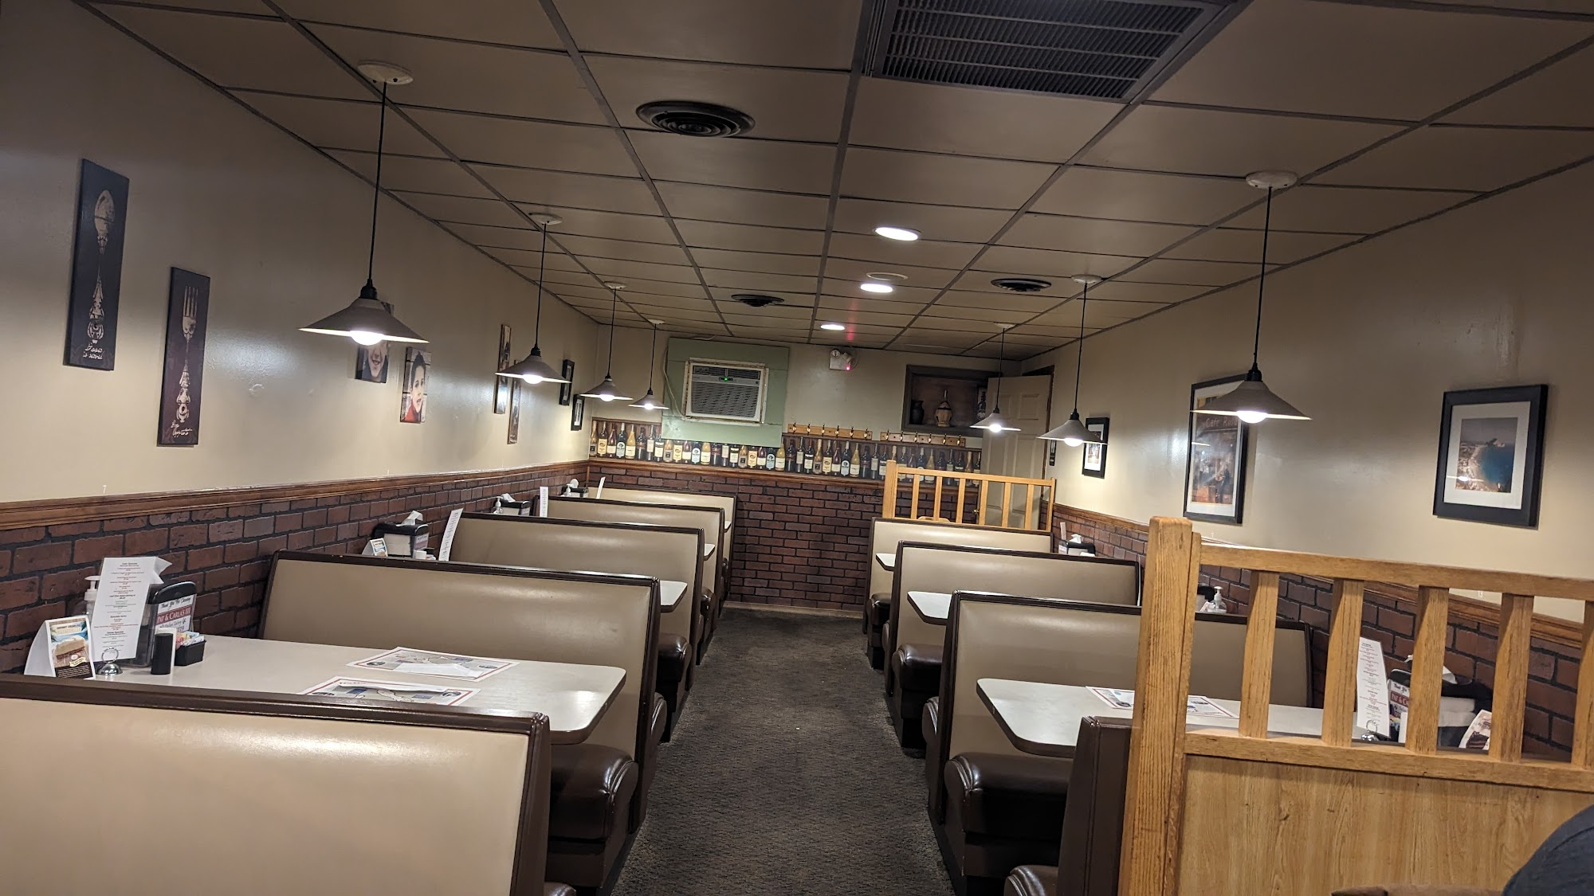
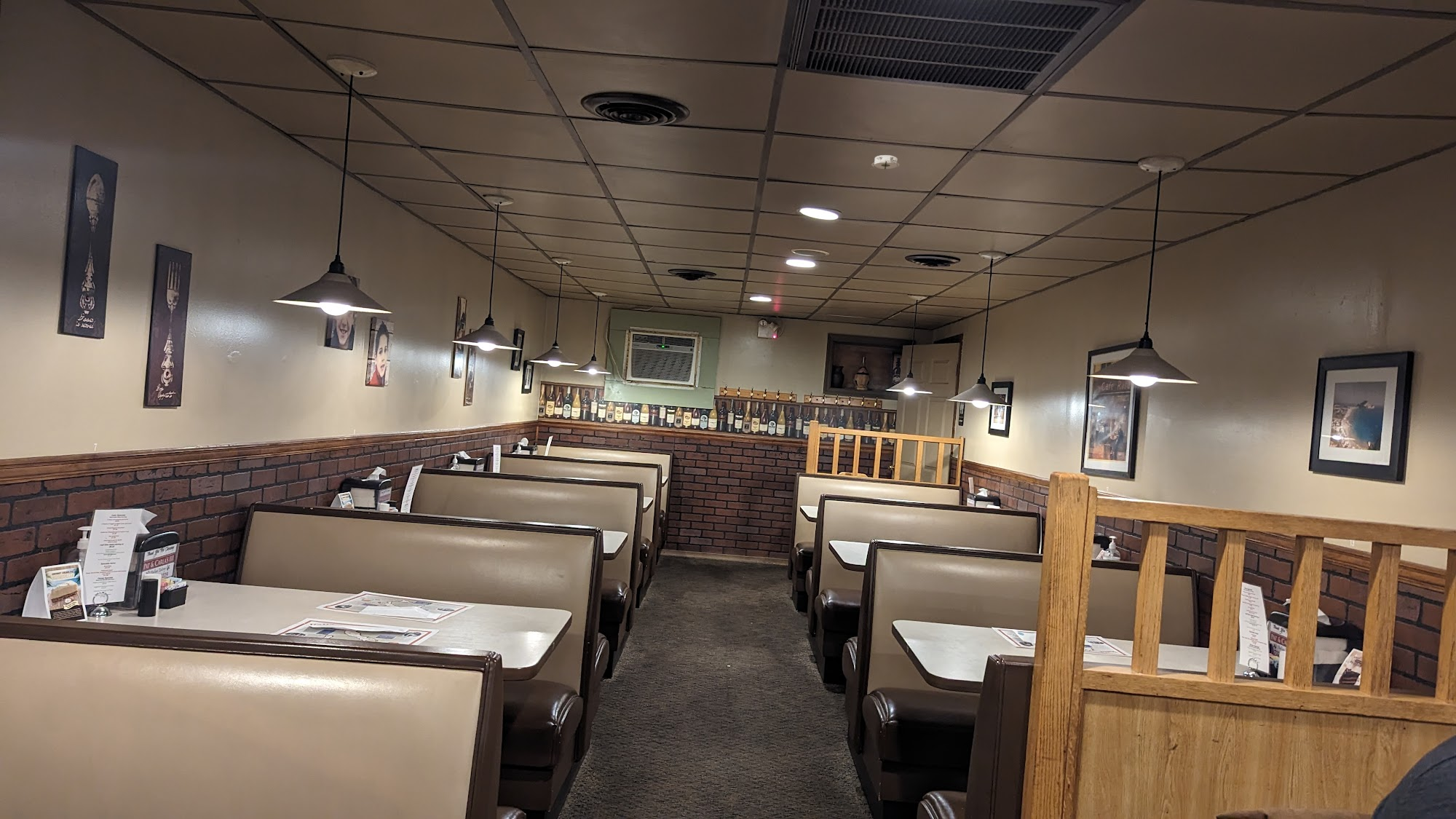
+ smoke detector (885, 162)
